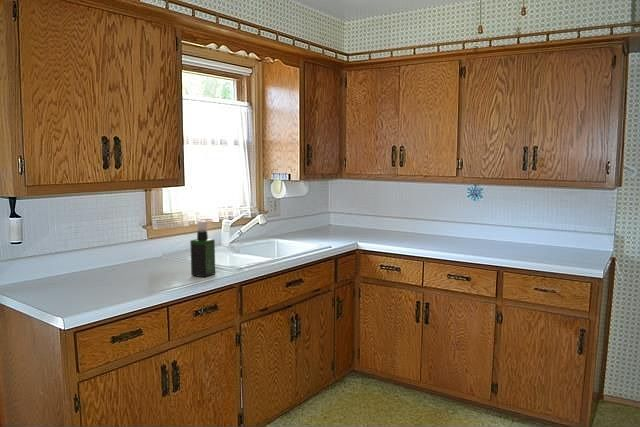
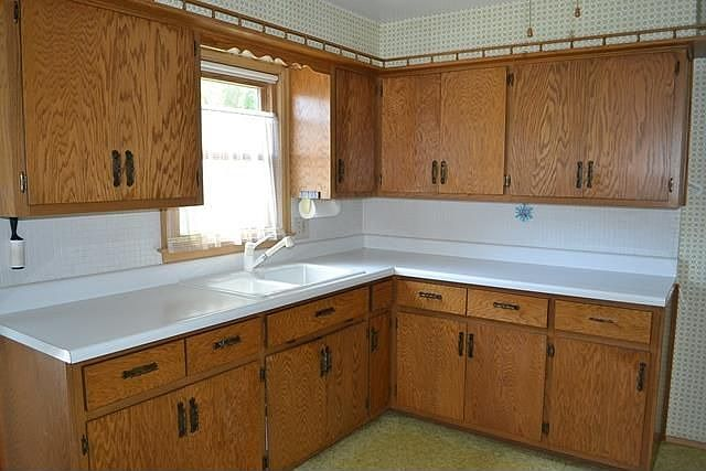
- spray bottle (202, 247)
